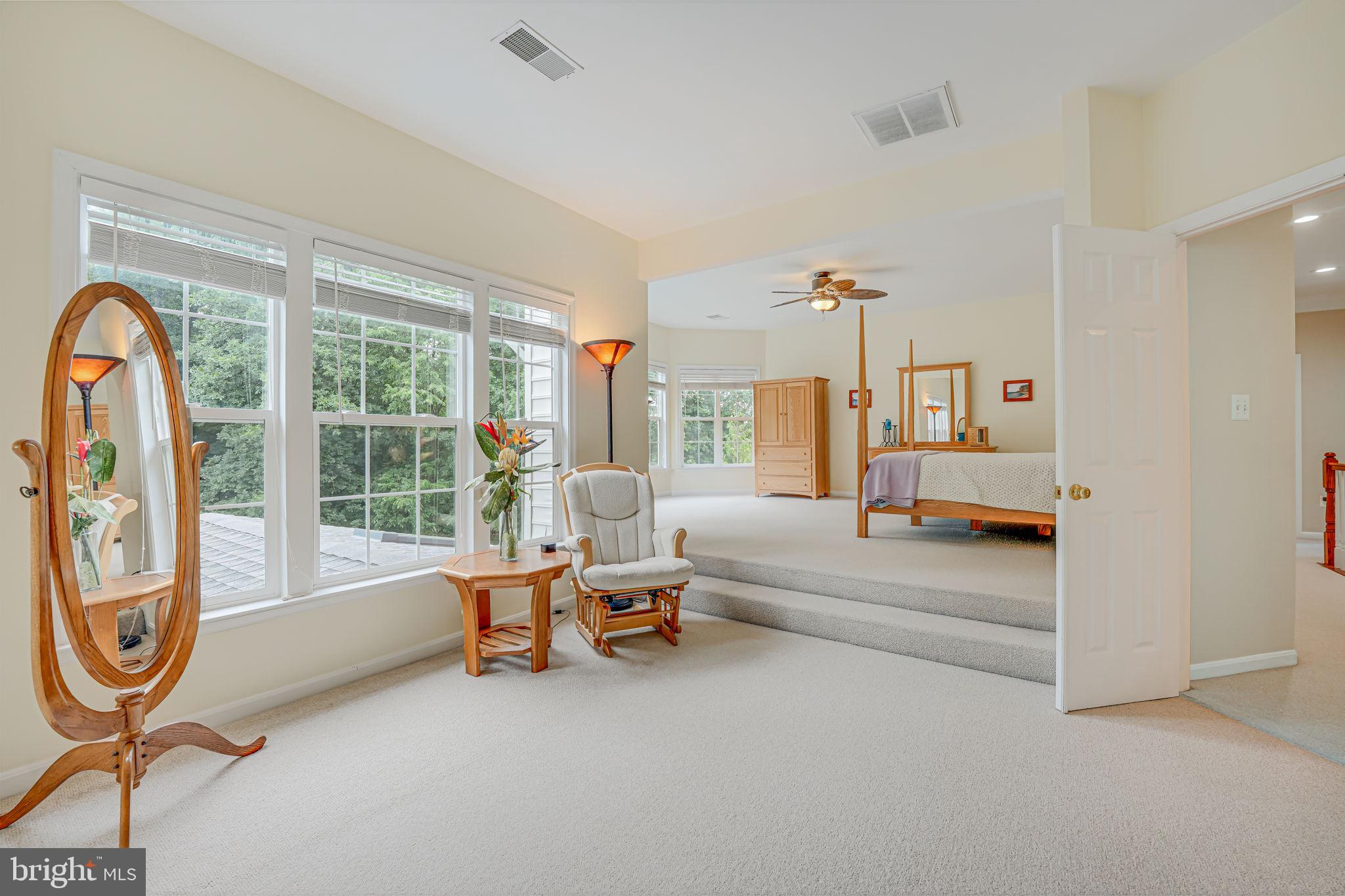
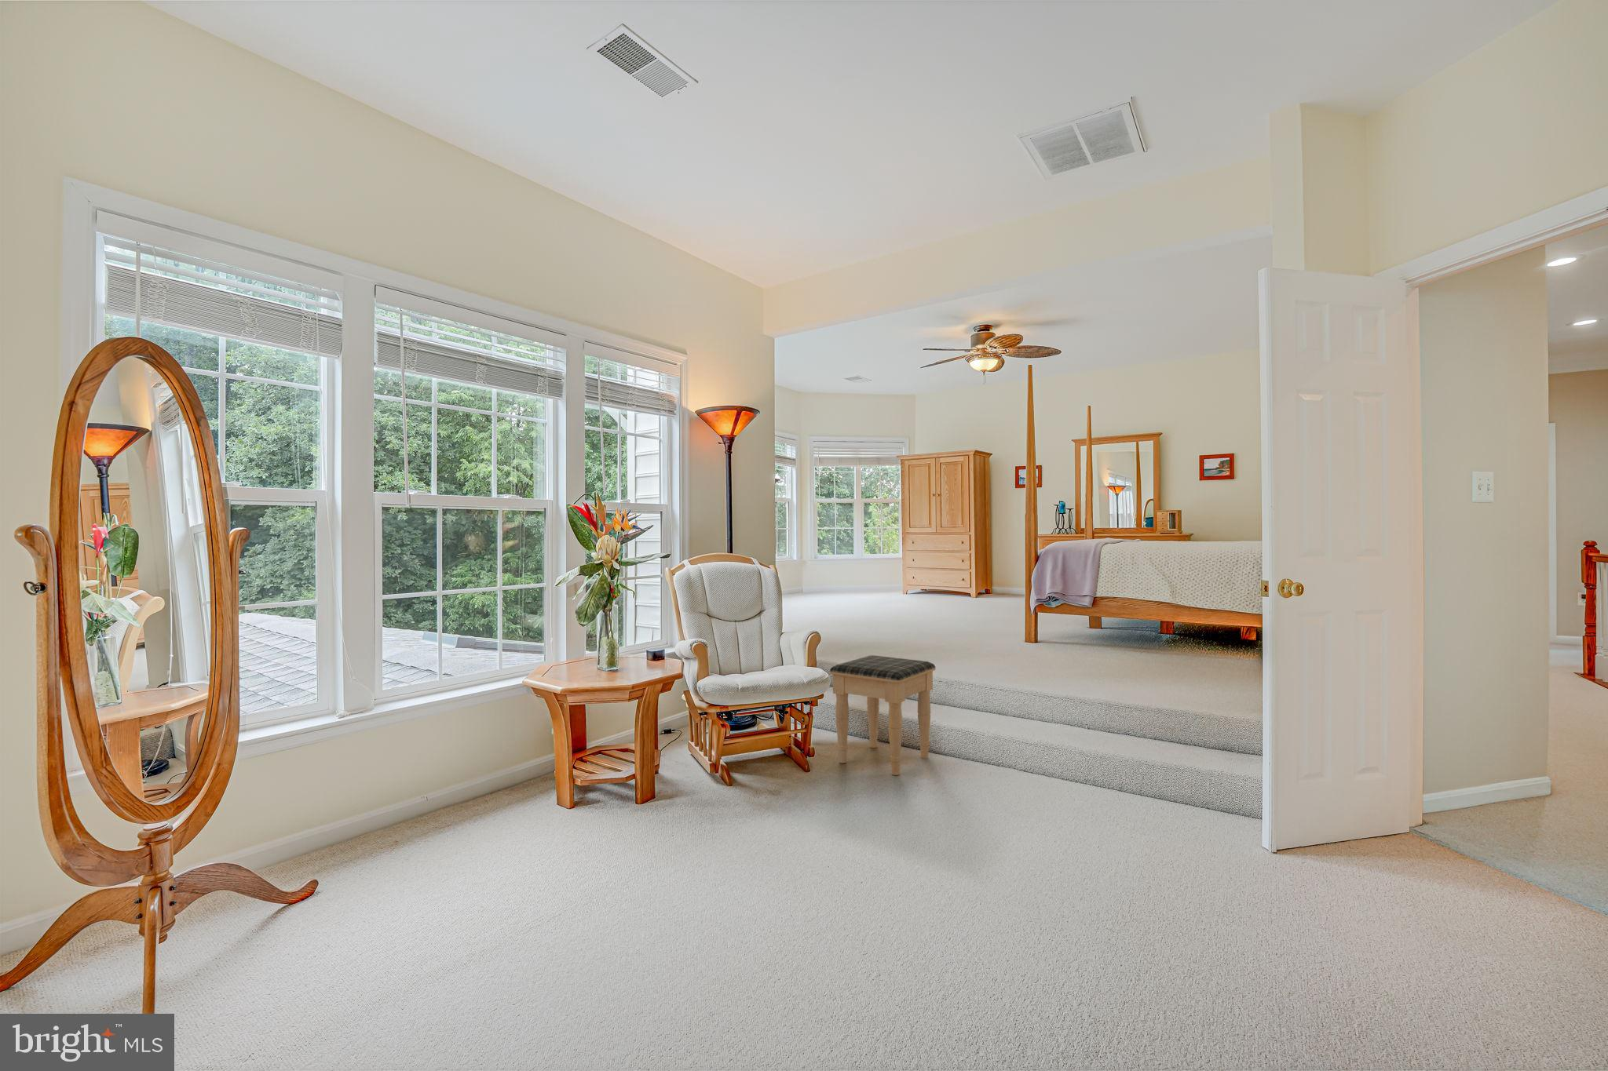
+ footstool (879, 711)
